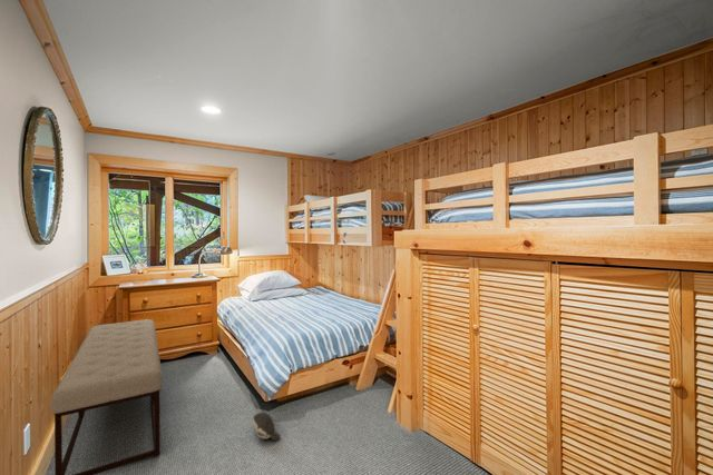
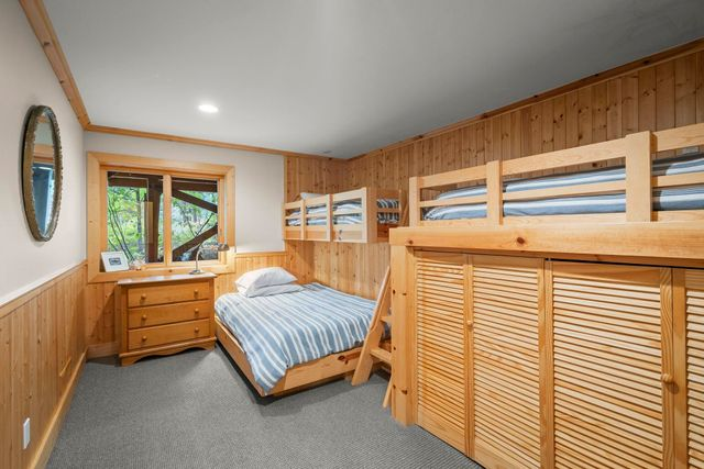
- bench (118, 376)
- plush toy (264, 425)
